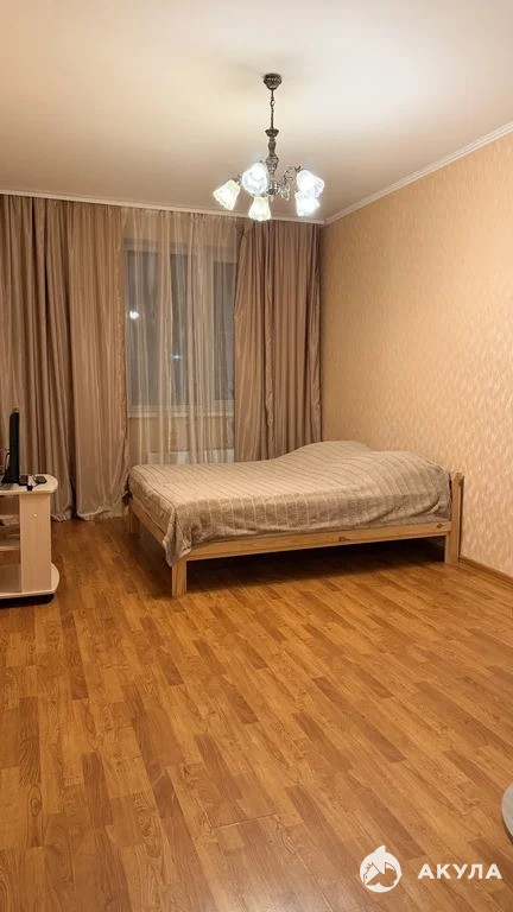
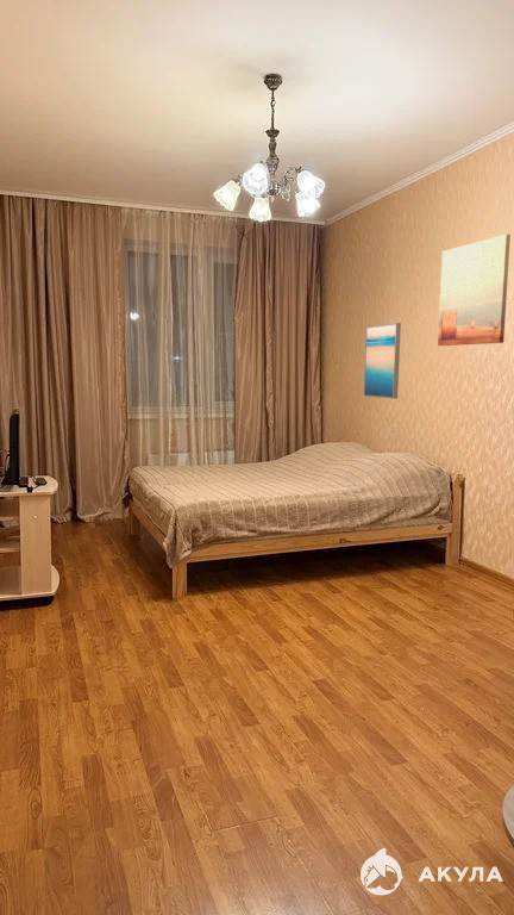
+ wall art (471, 294)
+ wall art (381, 361)
